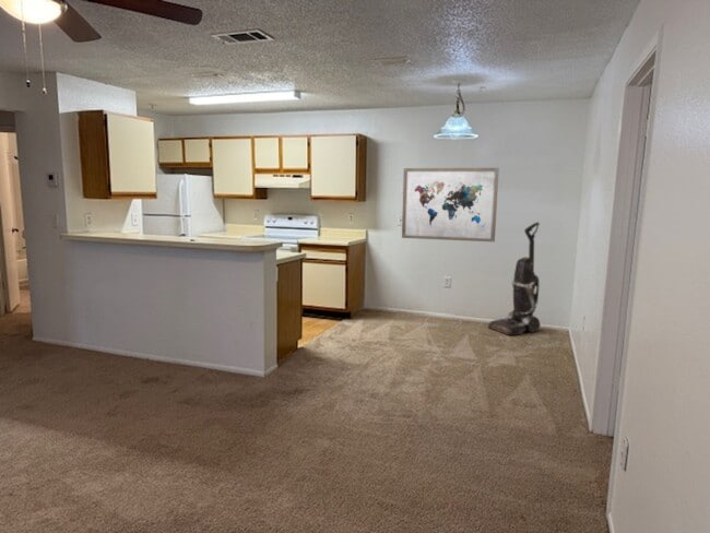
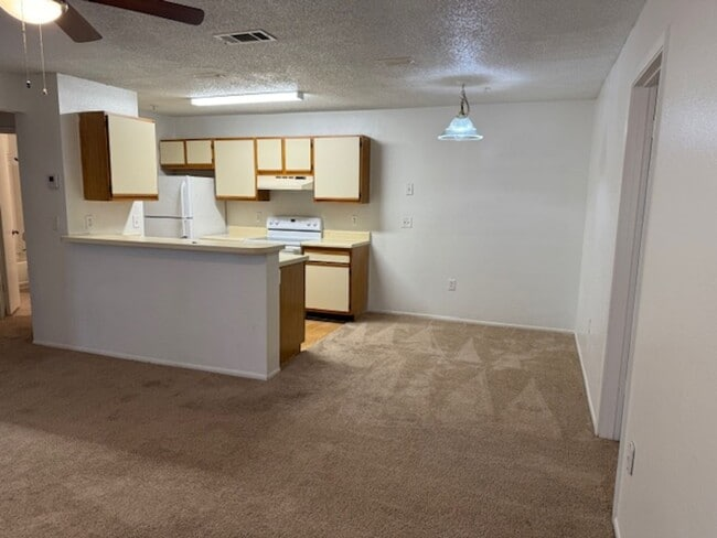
- vacuum cleaner (517, 276)
- wall art (448, 204)
